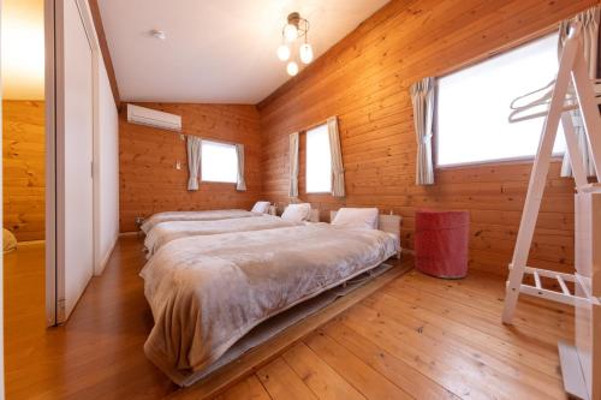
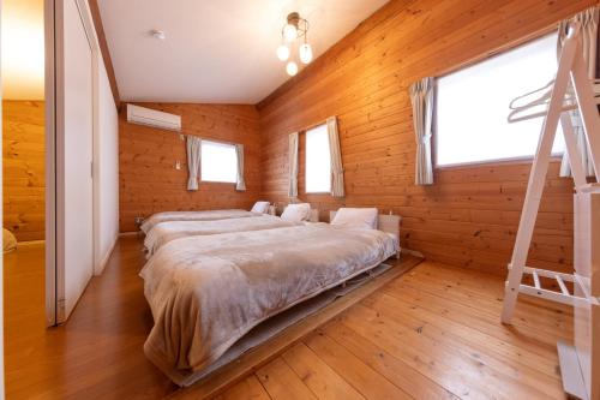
- laundry hamper (440, 239)
